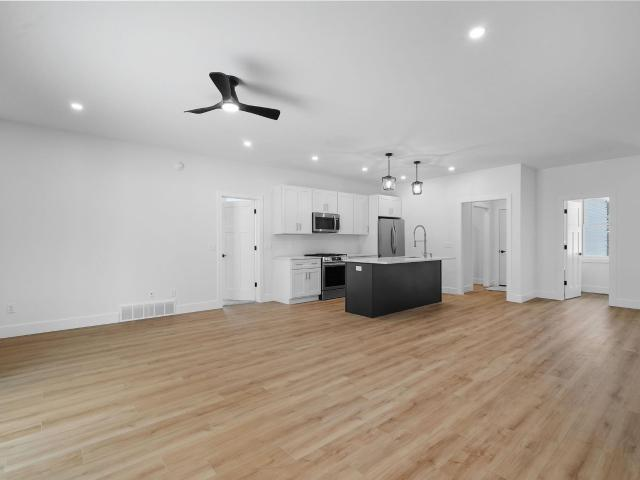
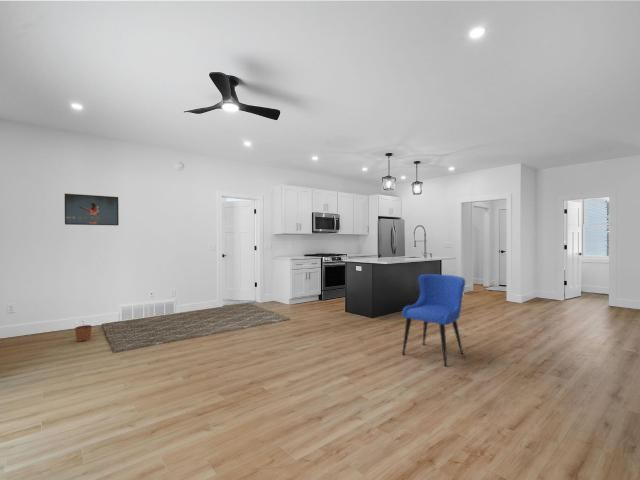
+ plant pot (83, 330)
+ rug (199, 321)
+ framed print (92, 210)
+ dining chair (433, 315)
